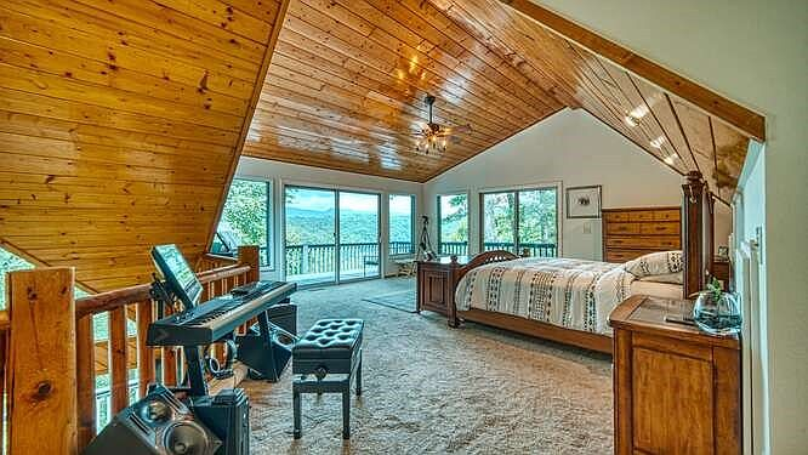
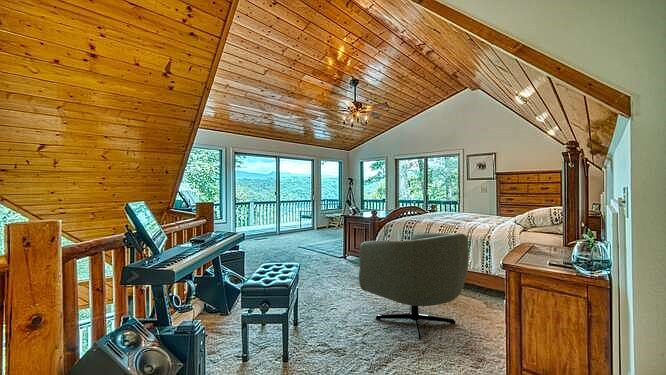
+ armchair (415, 275)
